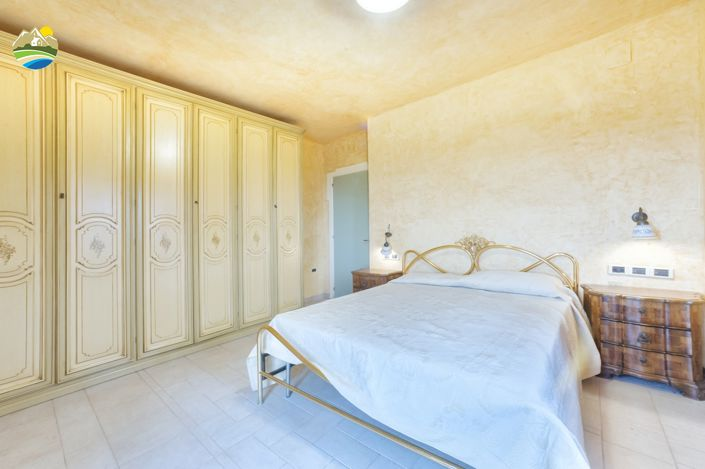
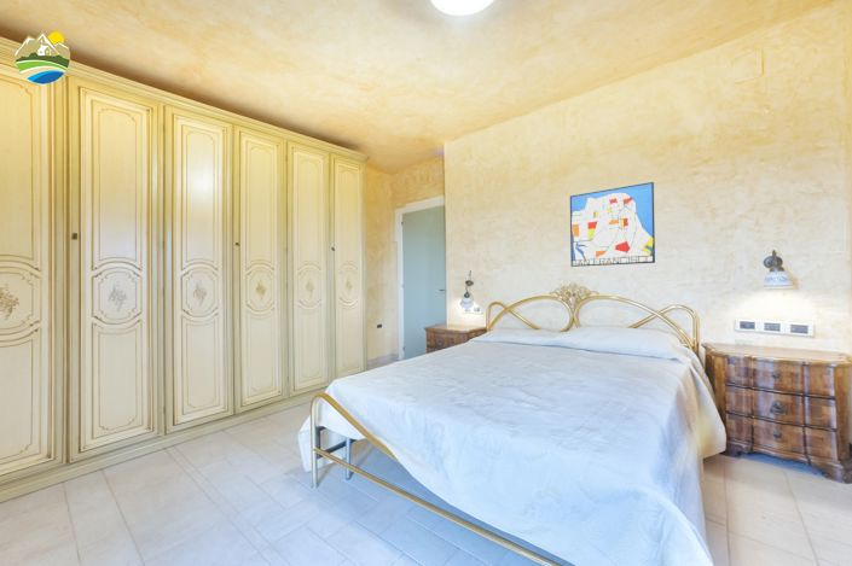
+ wall art (609, 227)
